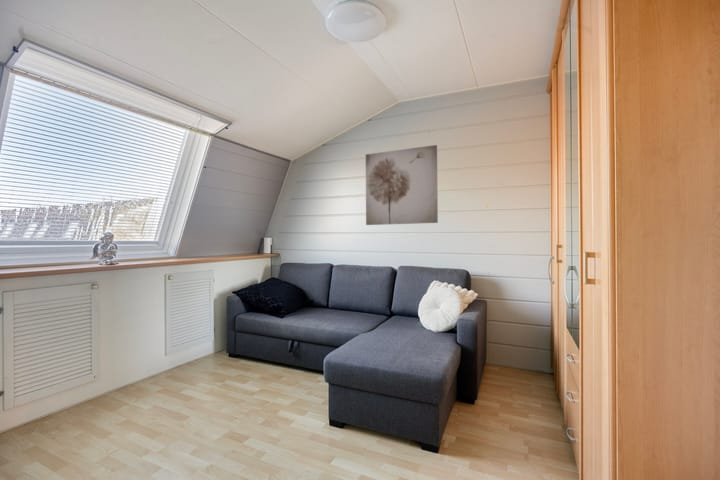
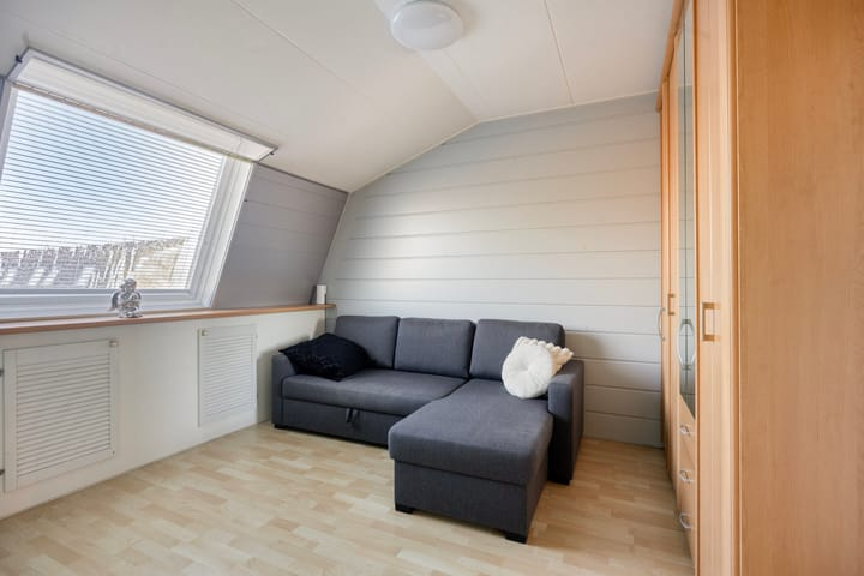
- wall art (399, 187)
